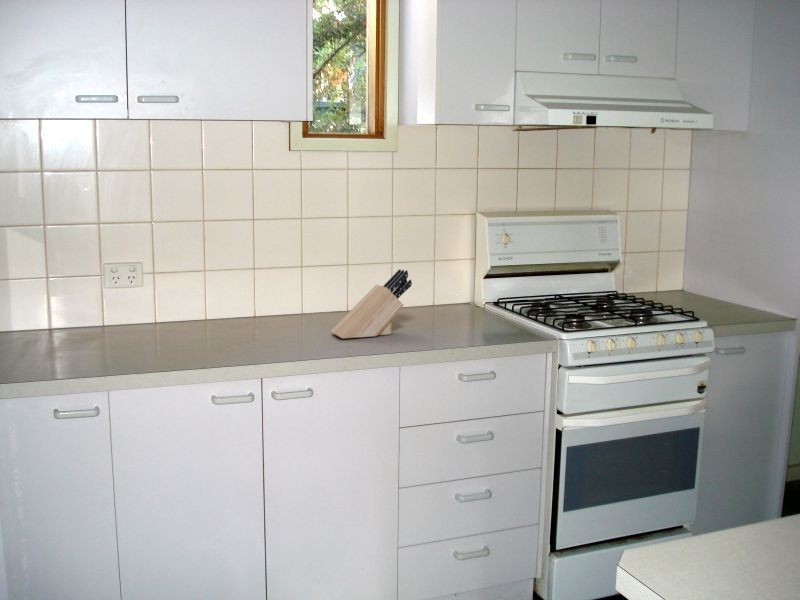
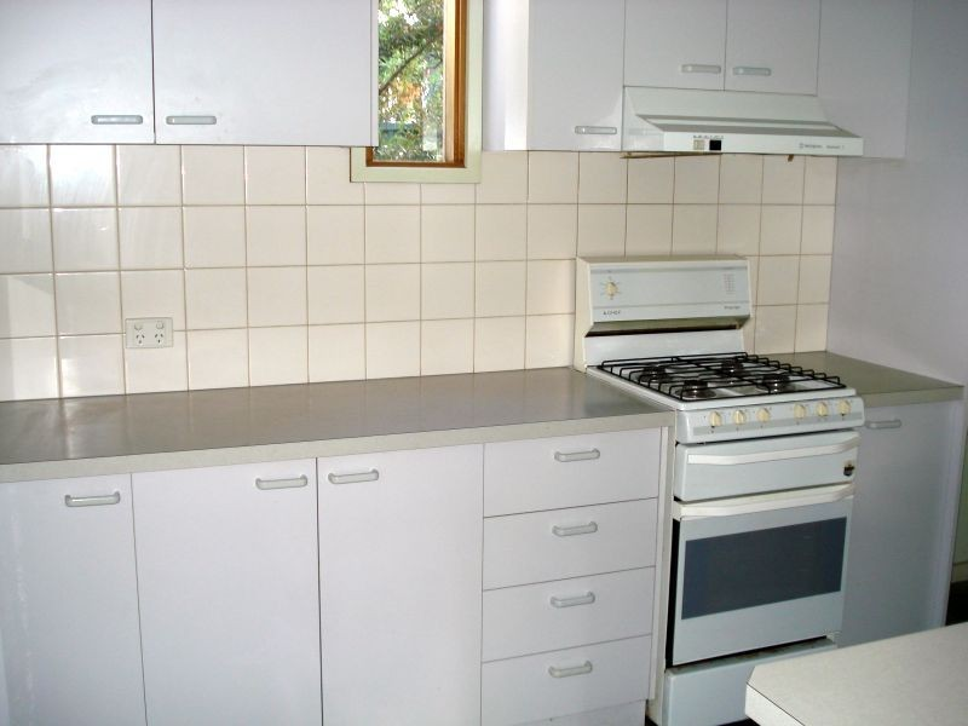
- knife block (372, 302)
